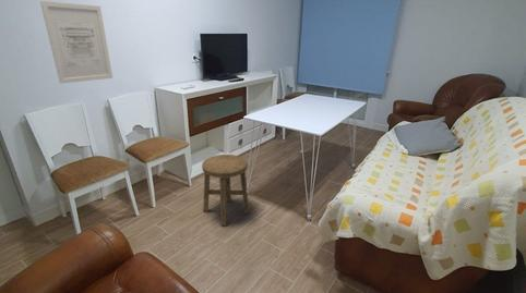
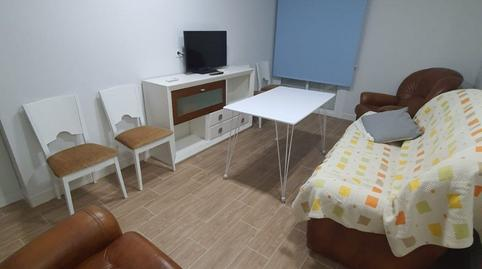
- wall art (80, 44)
- stool (225, 187)
